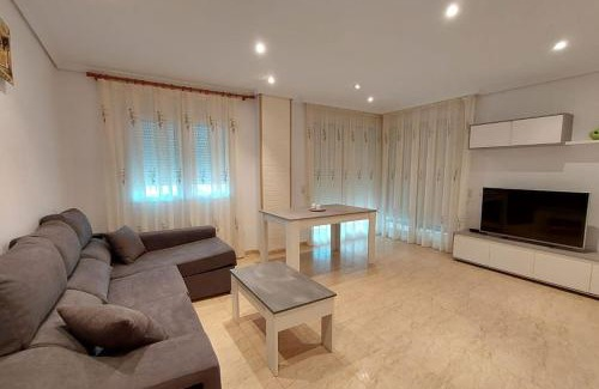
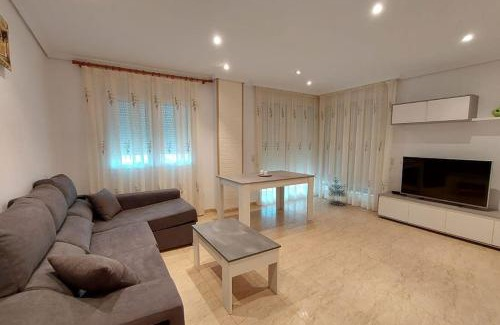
+ potted tree (337, 190)
